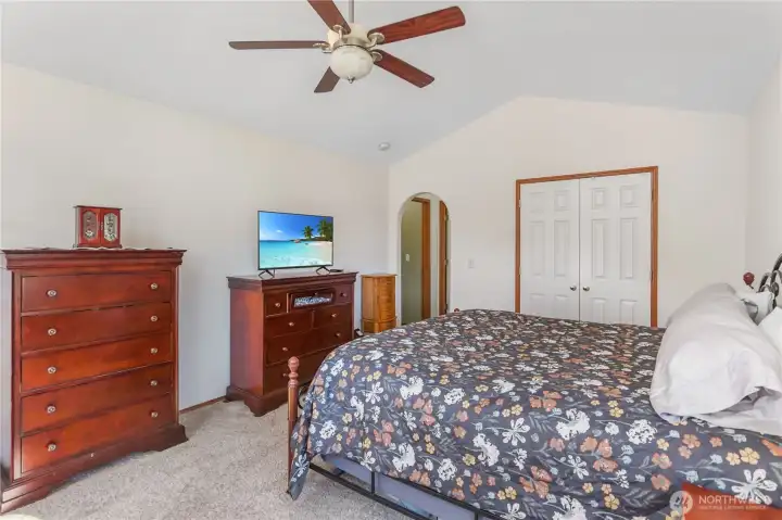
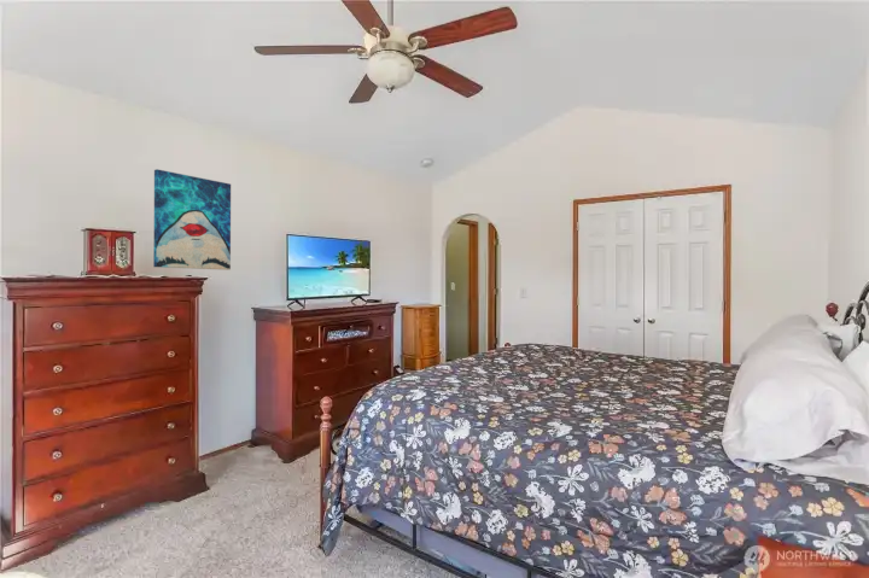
+ wall art (194, 222)
